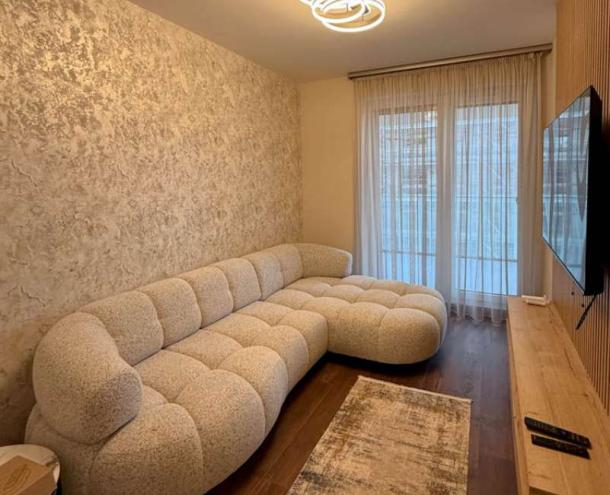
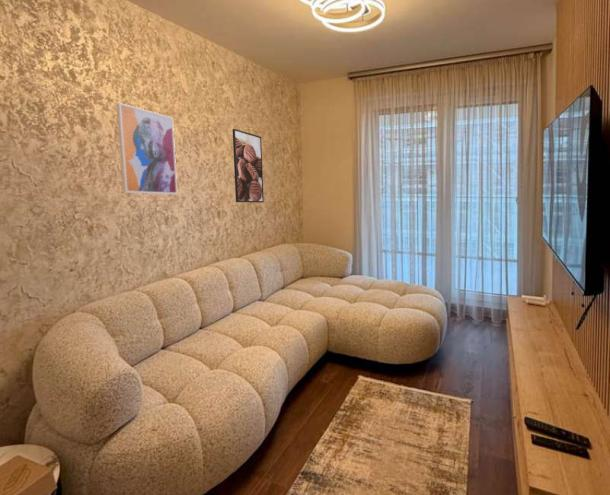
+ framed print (249, 168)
+ wall art (149, 152)
